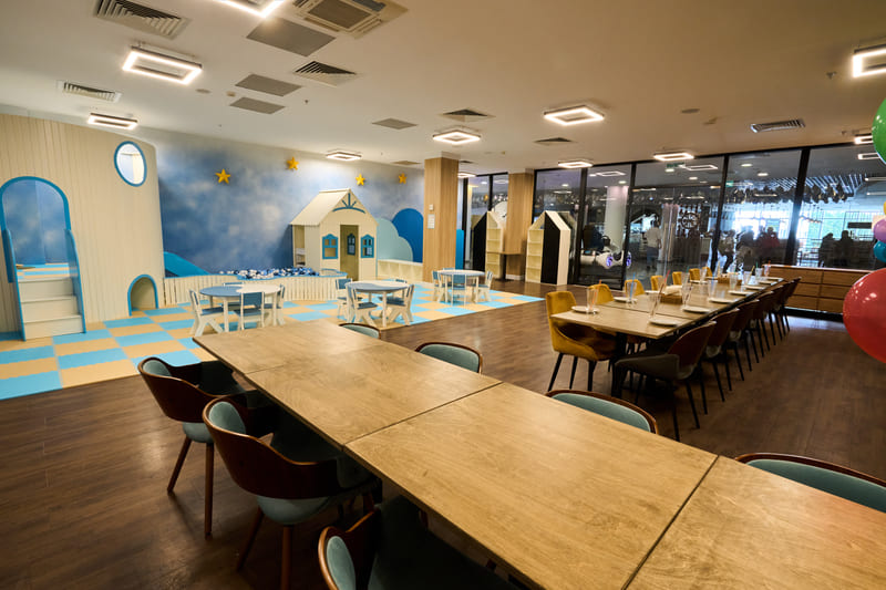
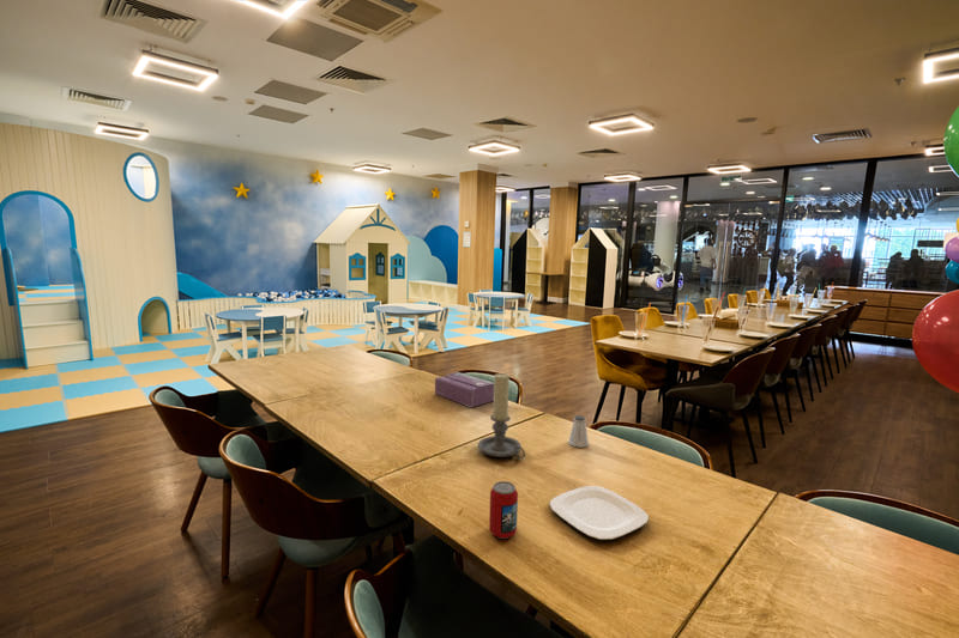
+ plate (597, 511)
+ tissue box (464, 388)
+ saltshaker (579, 430)
+ beverage can (503, 509)
+ candle holder (503, 413)
